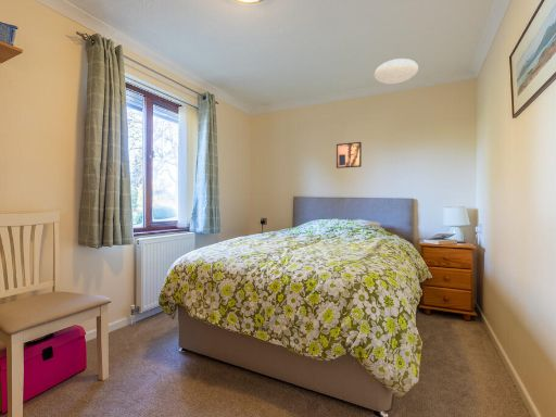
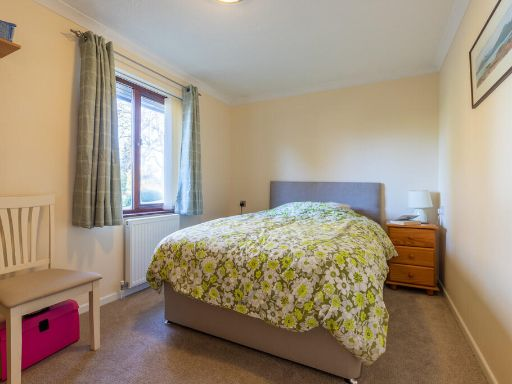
- ceiling light (395, 72)
- wall art (349, 155)
